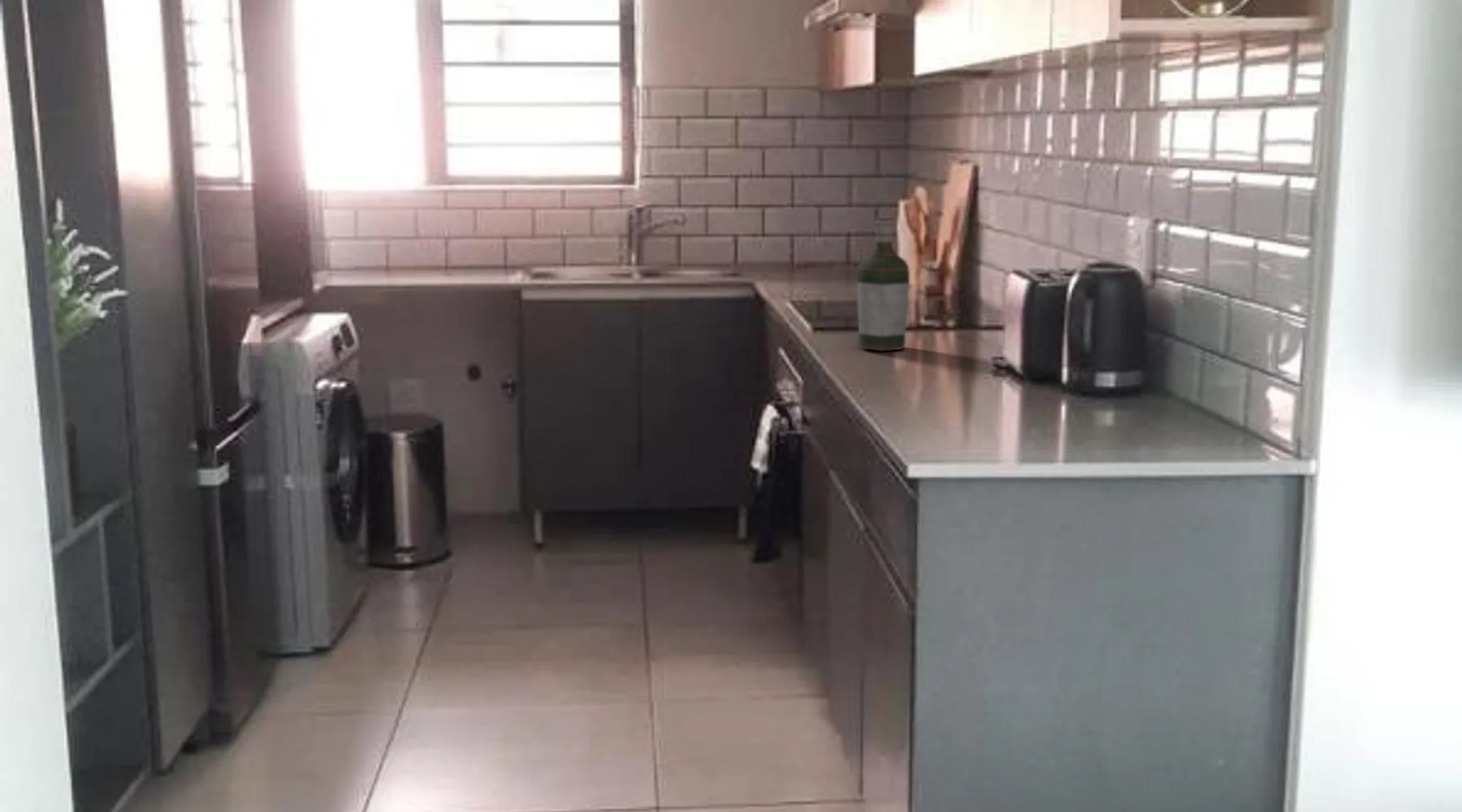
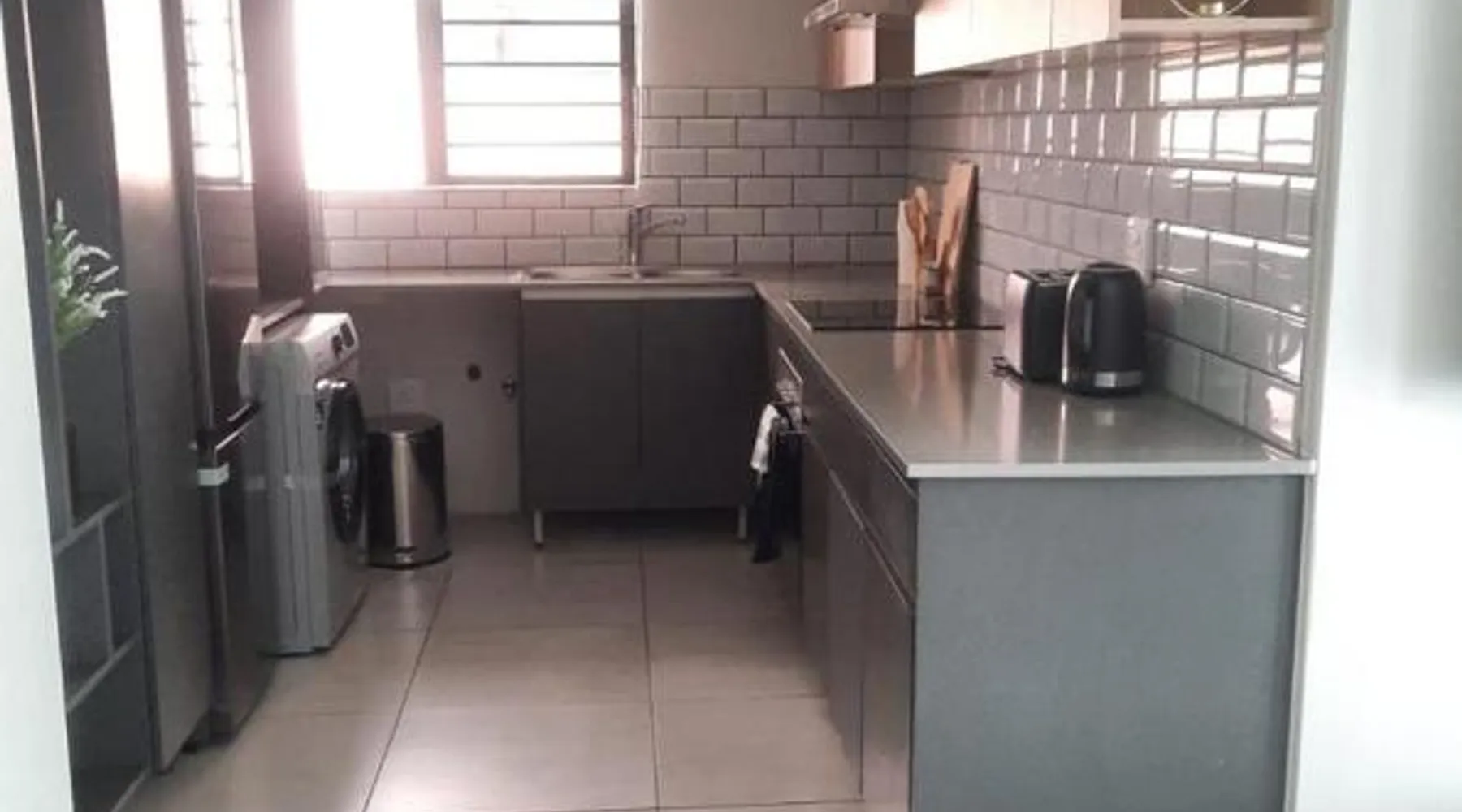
- bottle (883, 283)
